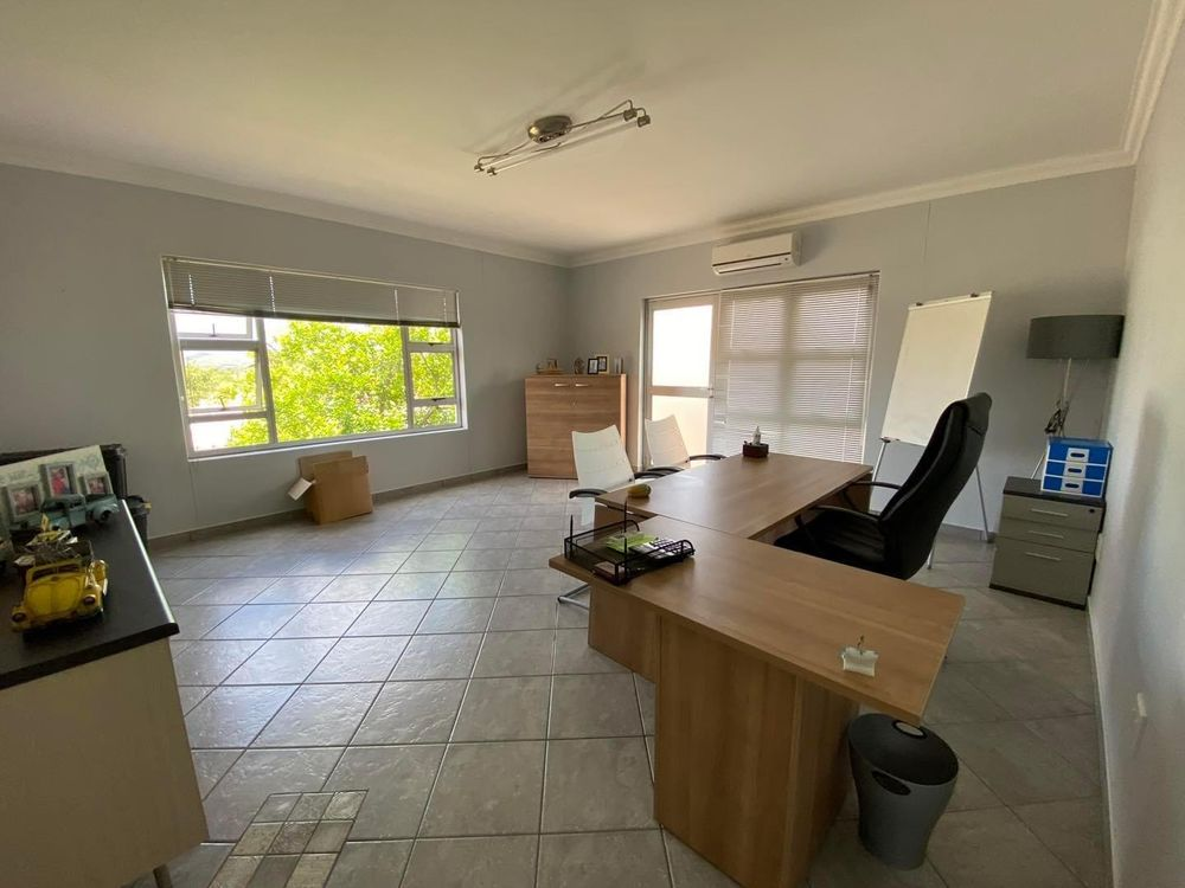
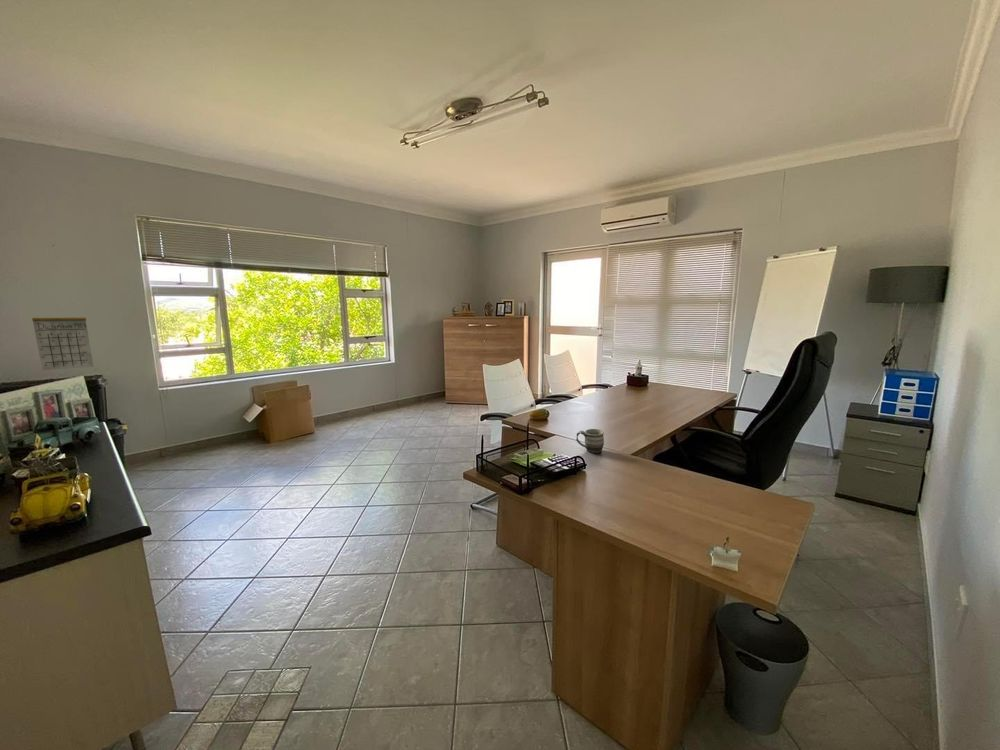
+ mug (590, 441)
+ calendar (63, 337)
